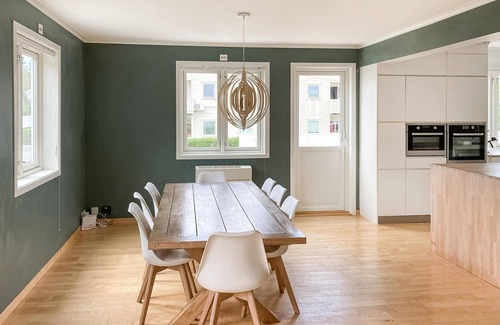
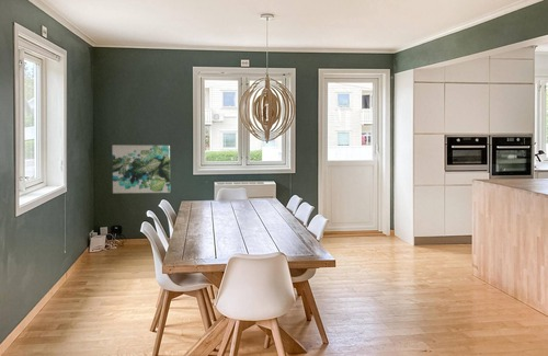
+ wall art (141, 169)
